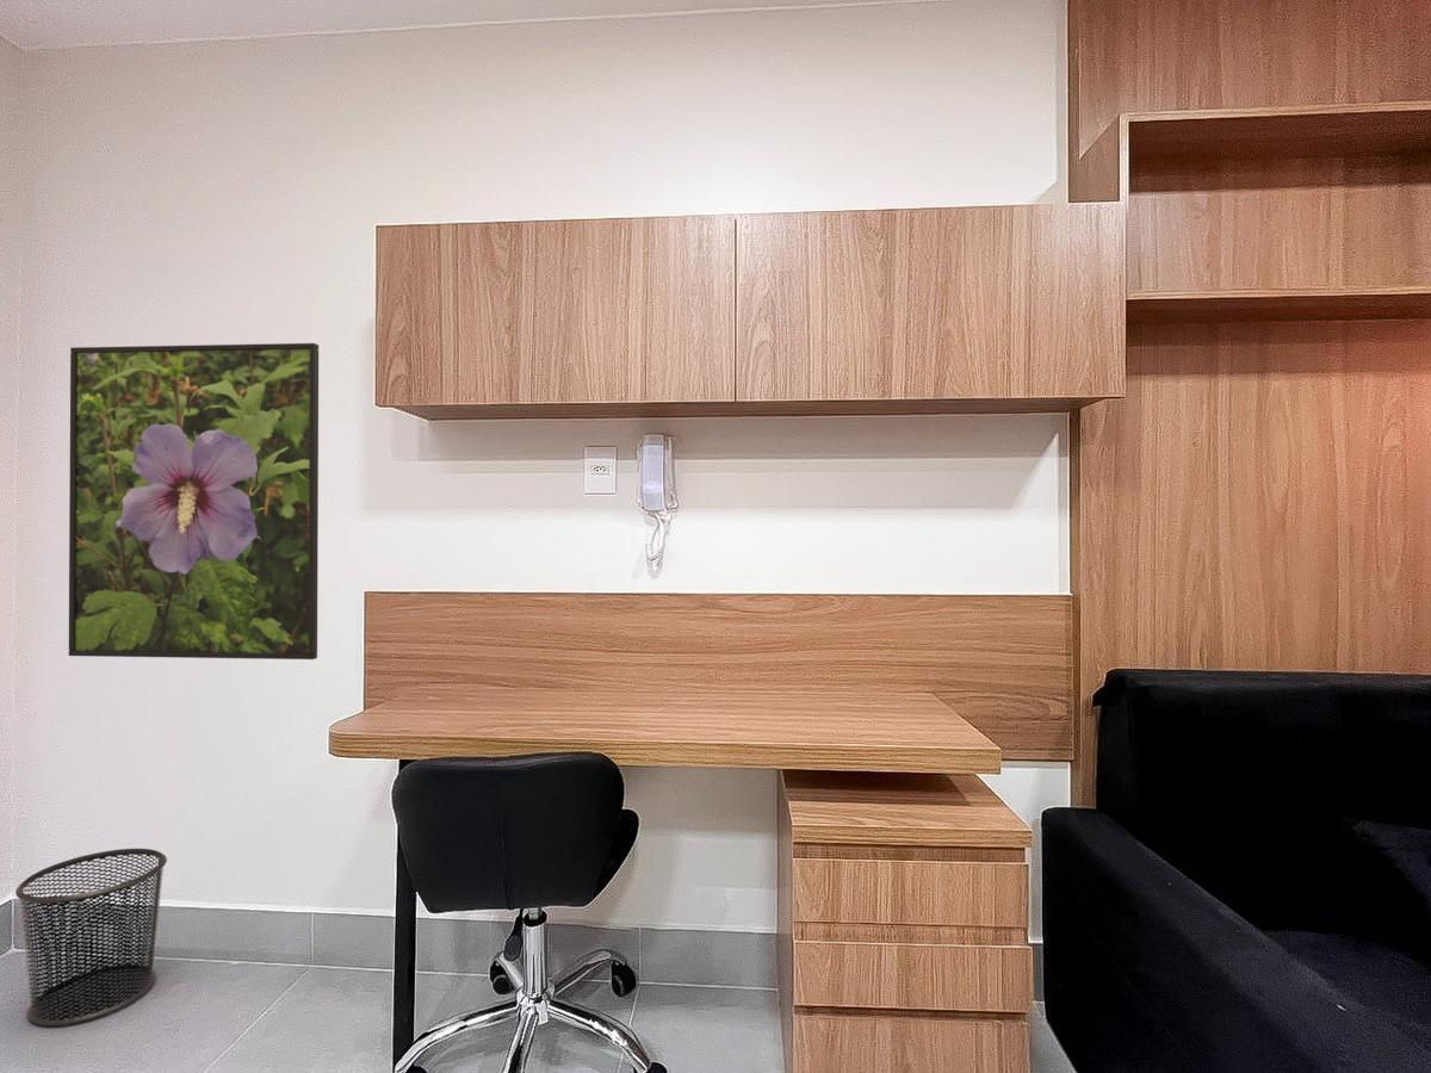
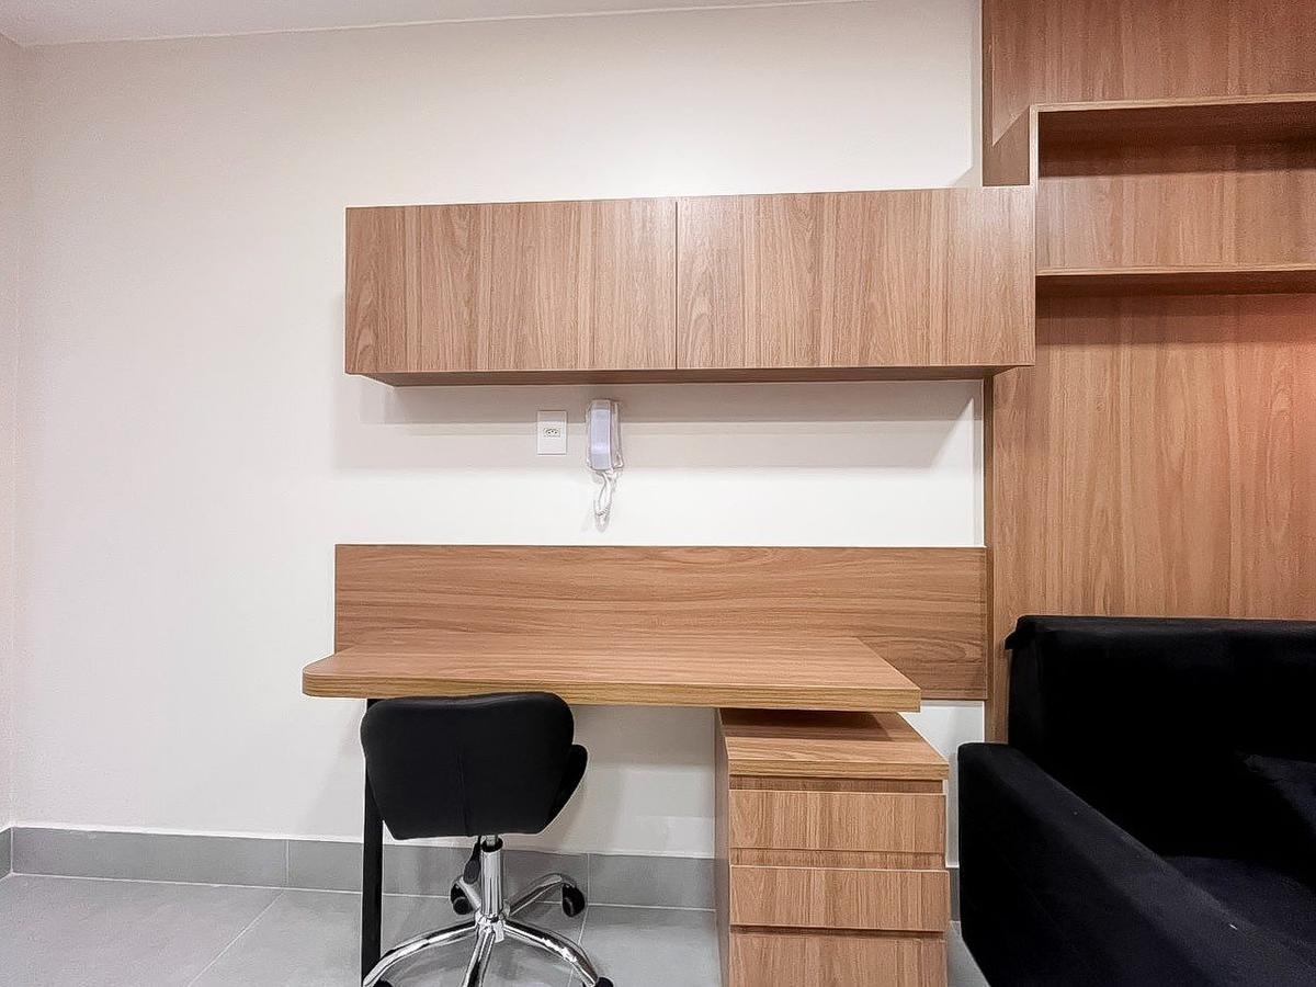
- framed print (192, 501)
- waste bin (94, 934)
